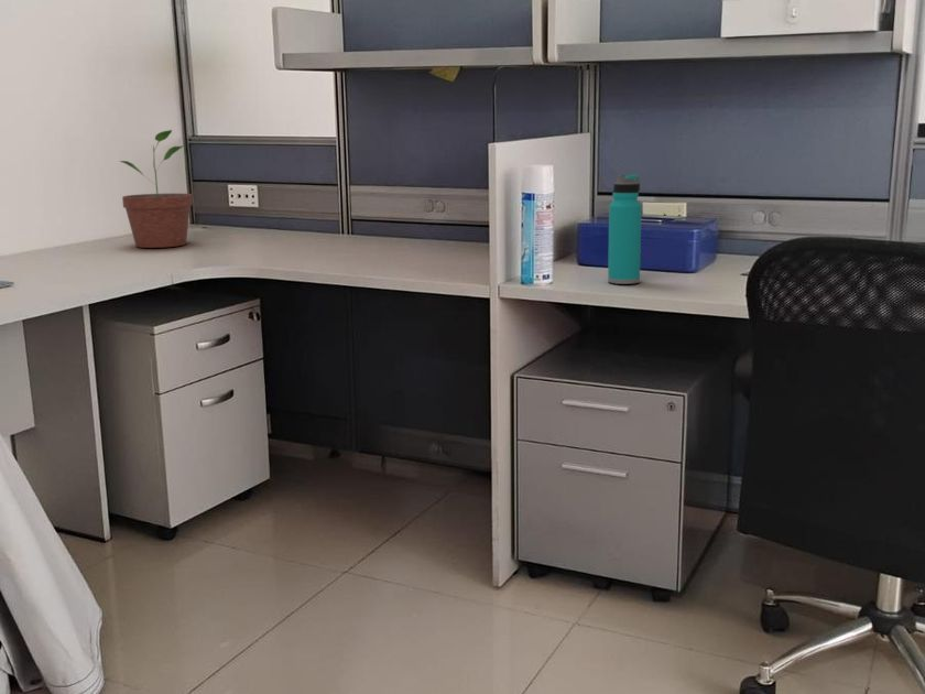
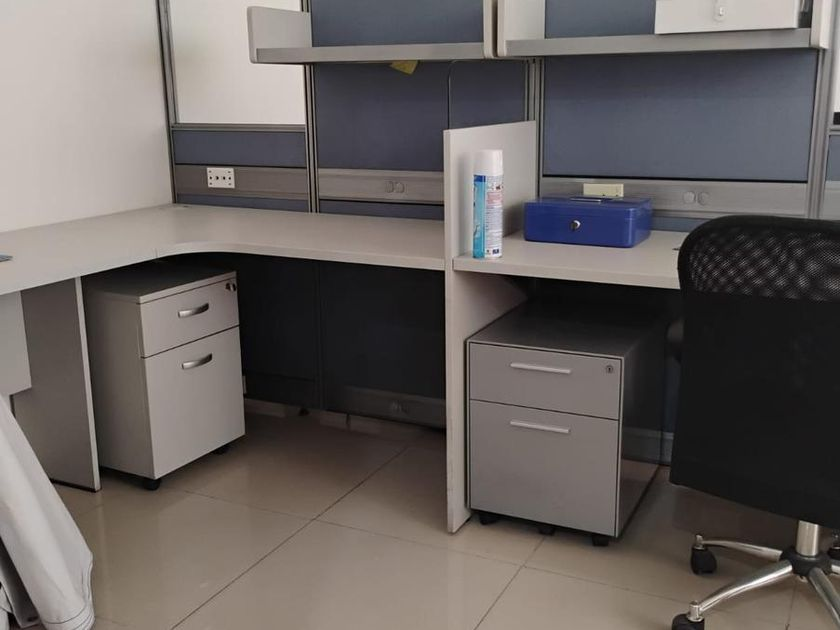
- potted plant (156, 187)
- water bottle (624, 228)
